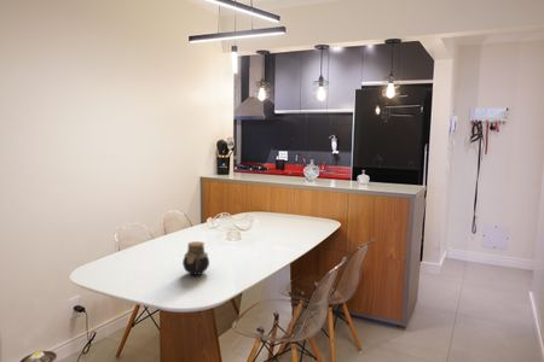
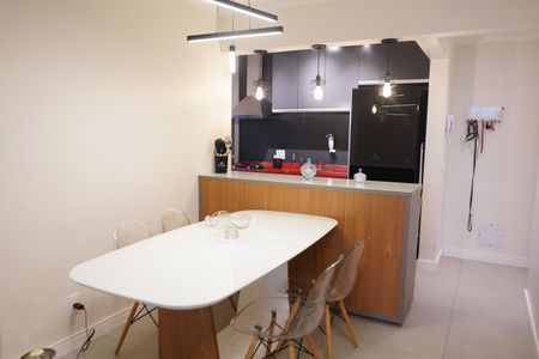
- jar (195, 258)
